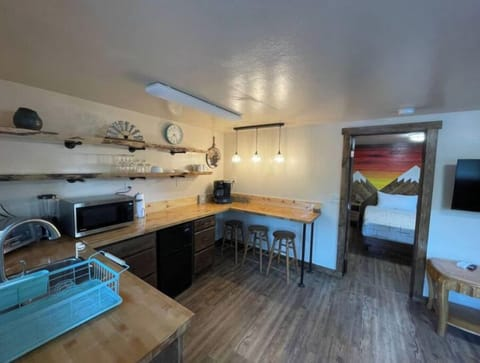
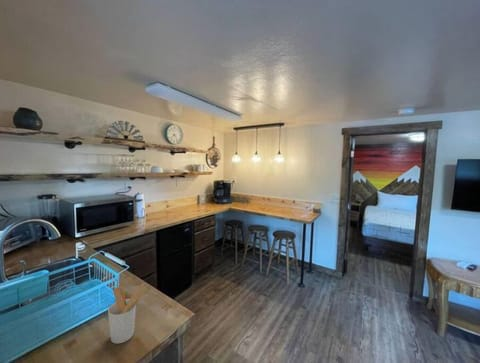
+ utensil holder (129, 310)
